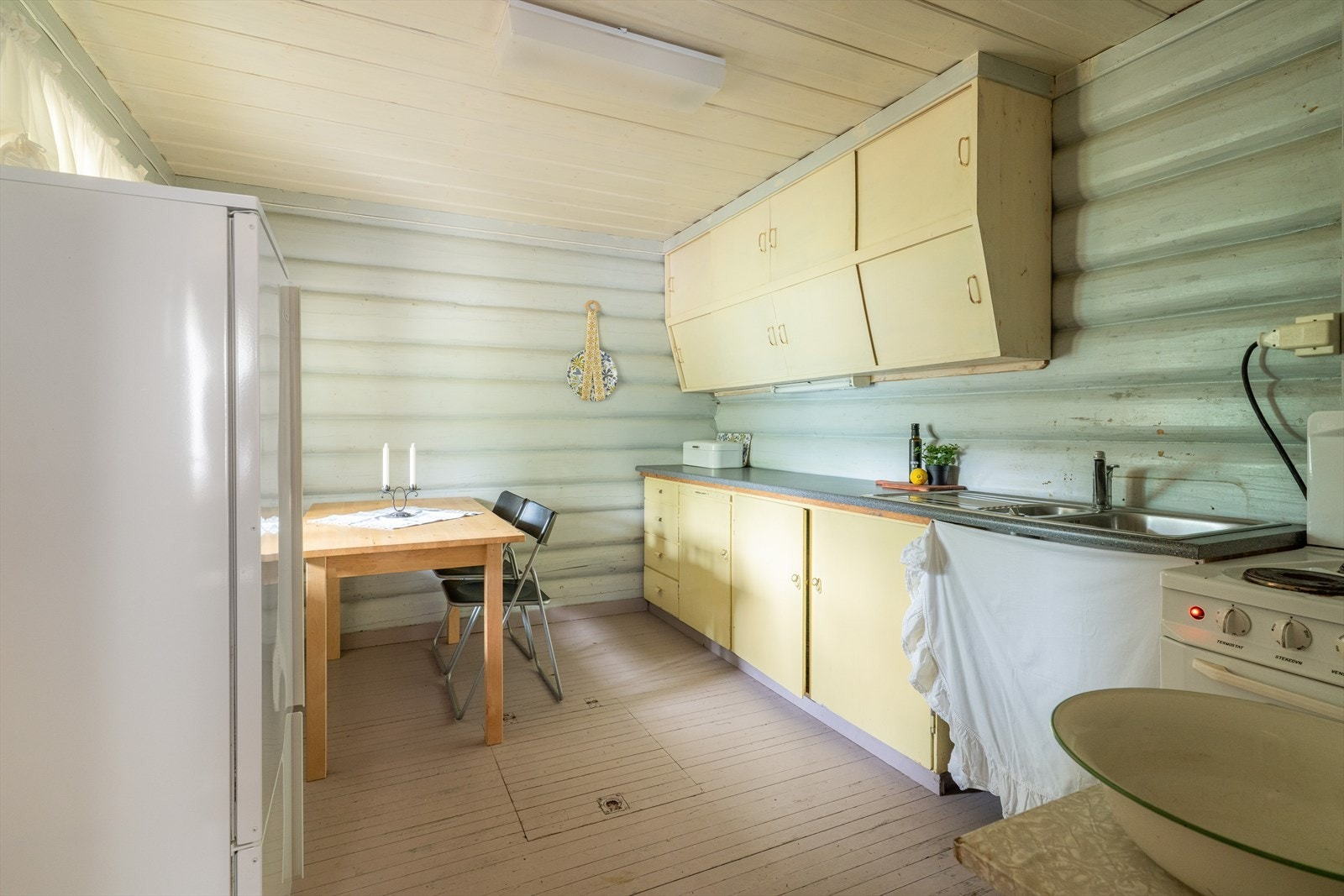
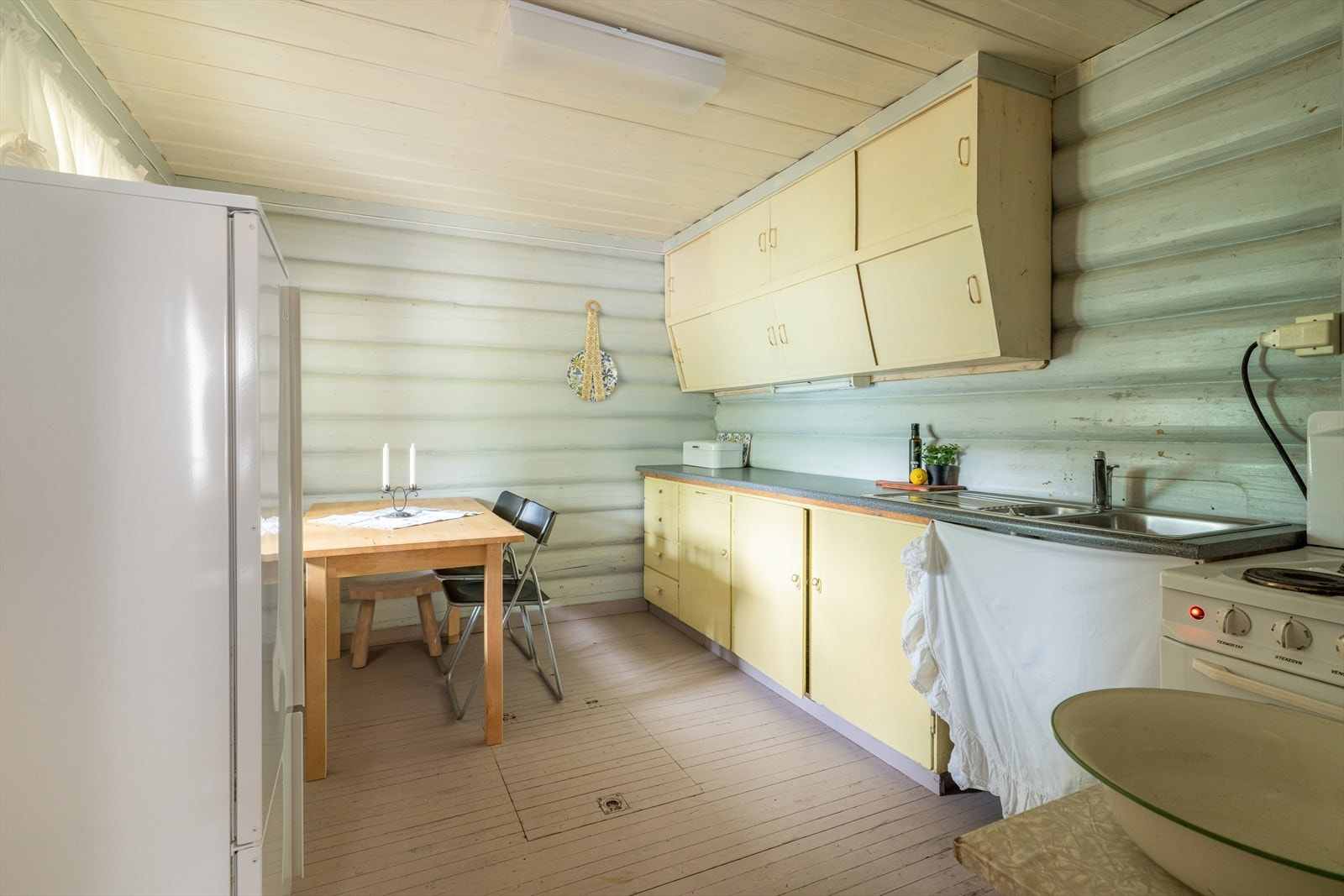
+ stool (396, 598)
